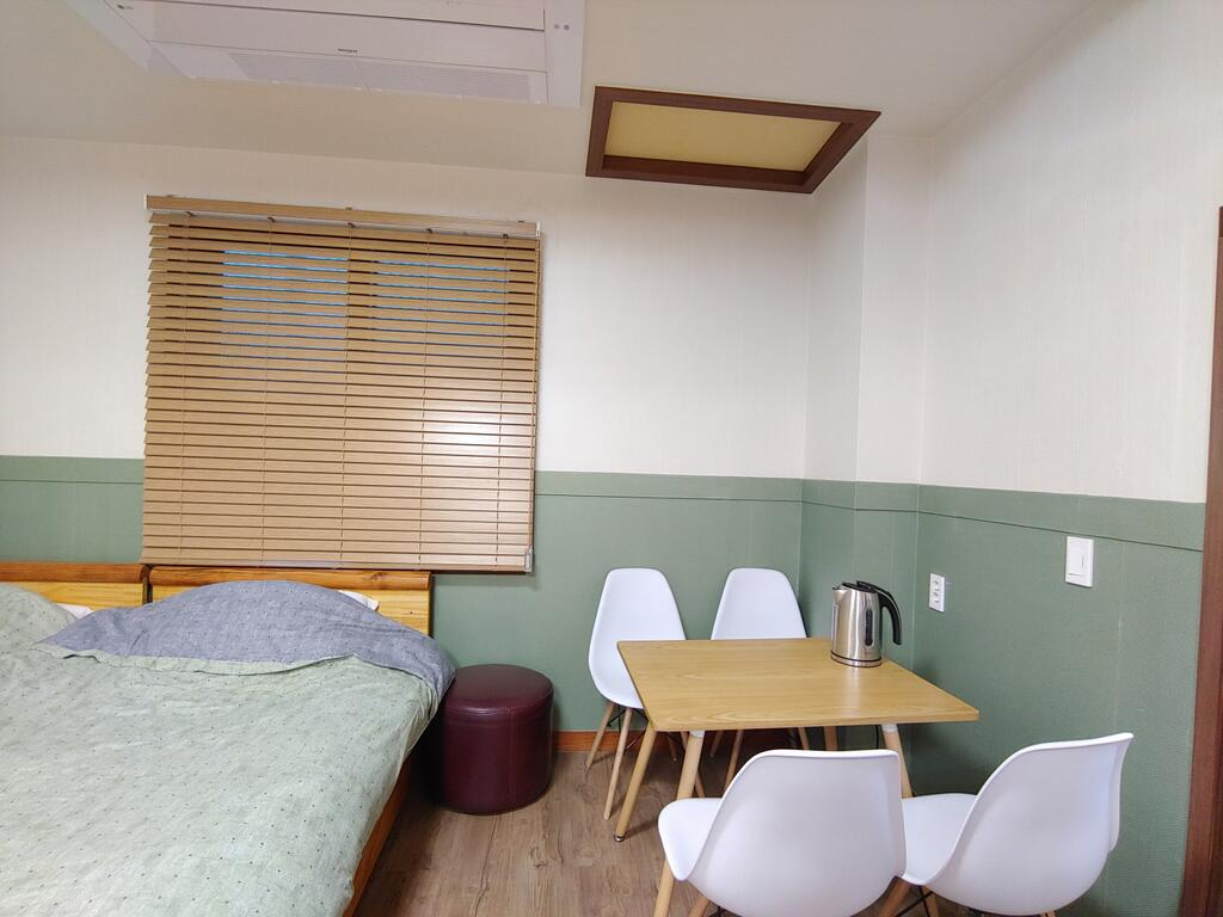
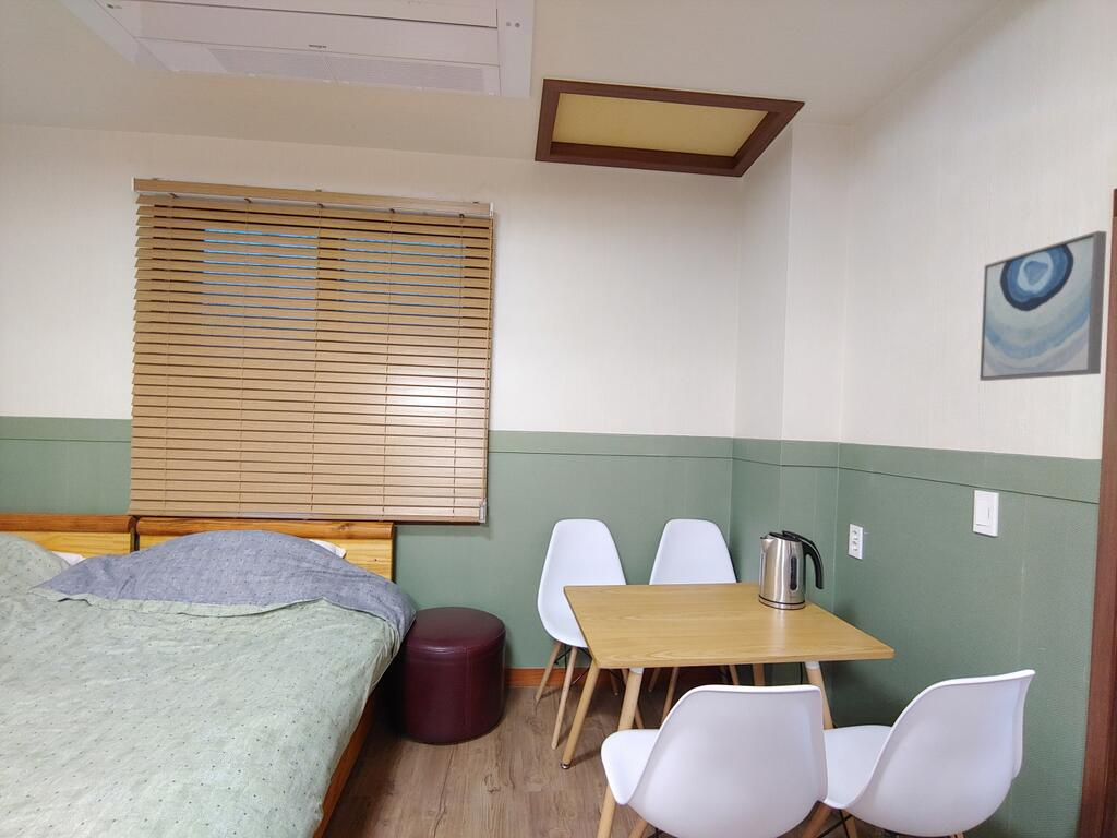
+ wall art (1035, 313)
